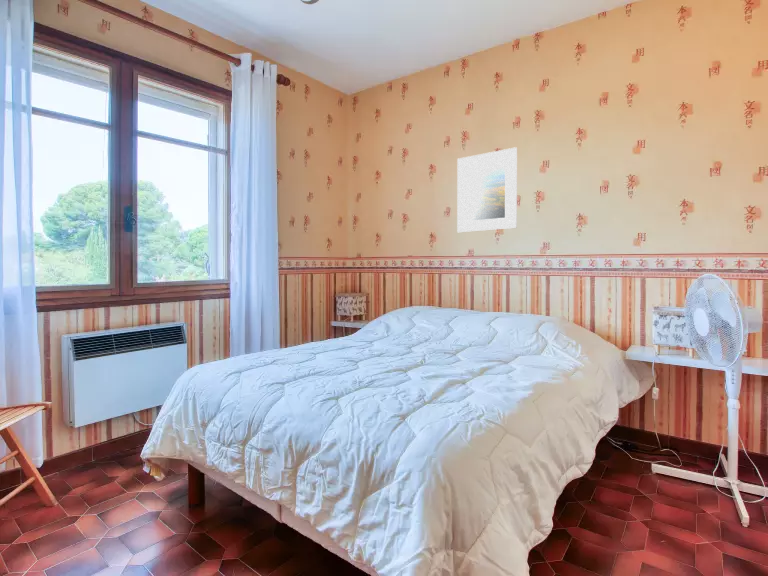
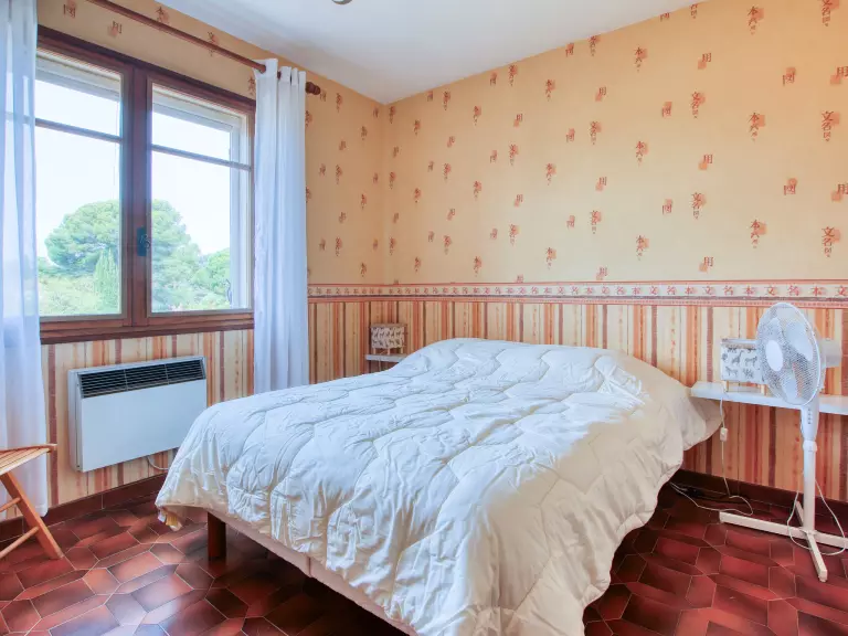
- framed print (485, 191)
